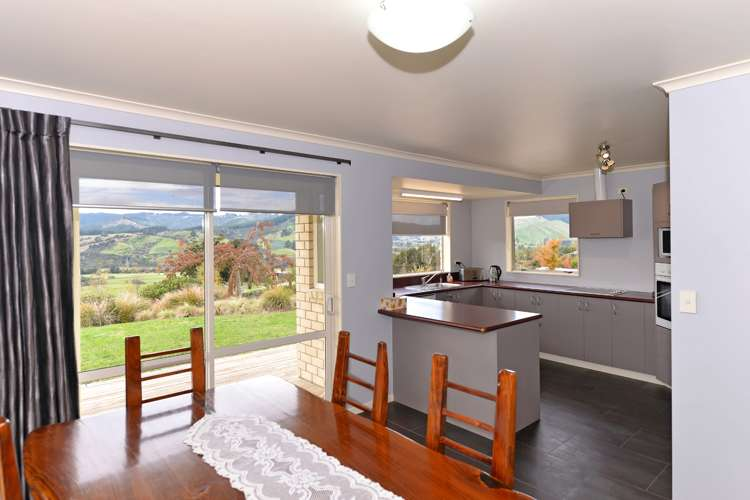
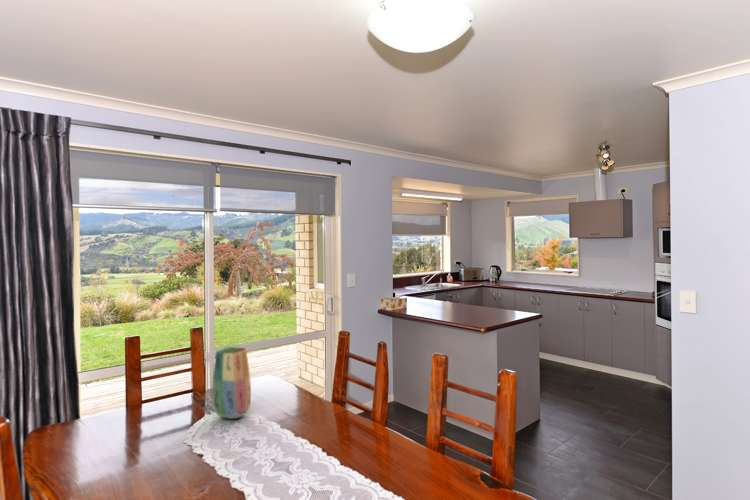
+ vase (231, 383)
